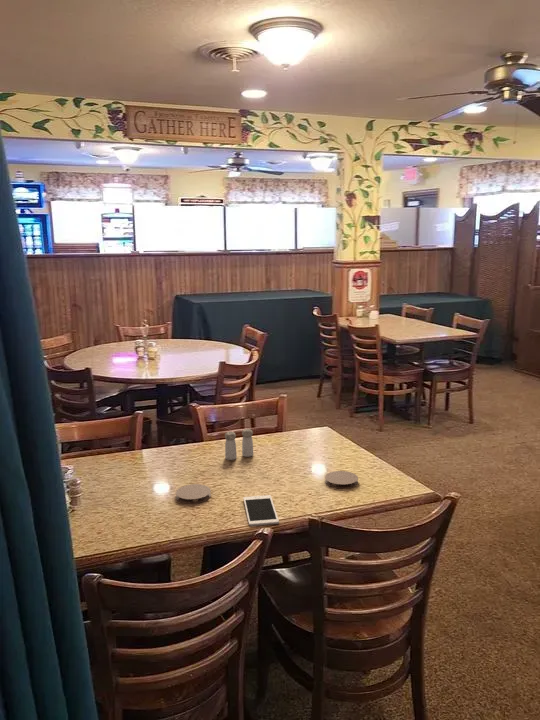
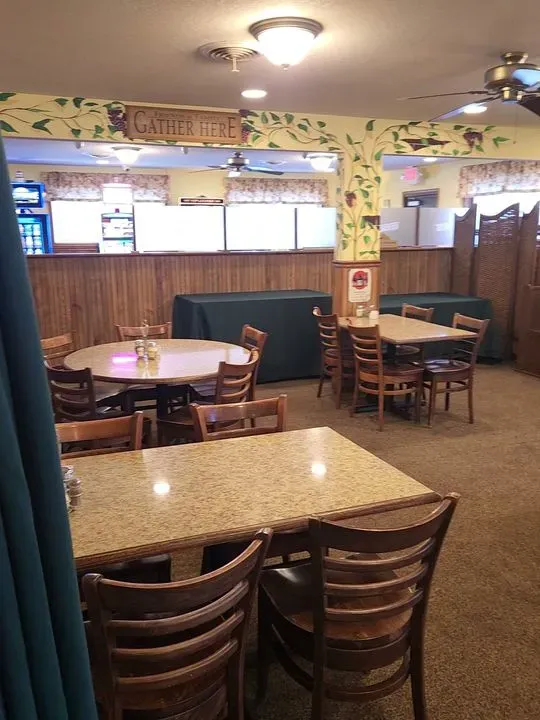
- salt and pepper shaker (242, 443)
- coaster (193, 493)
- cell phone (260, 509)
- coaster (341, 479)
